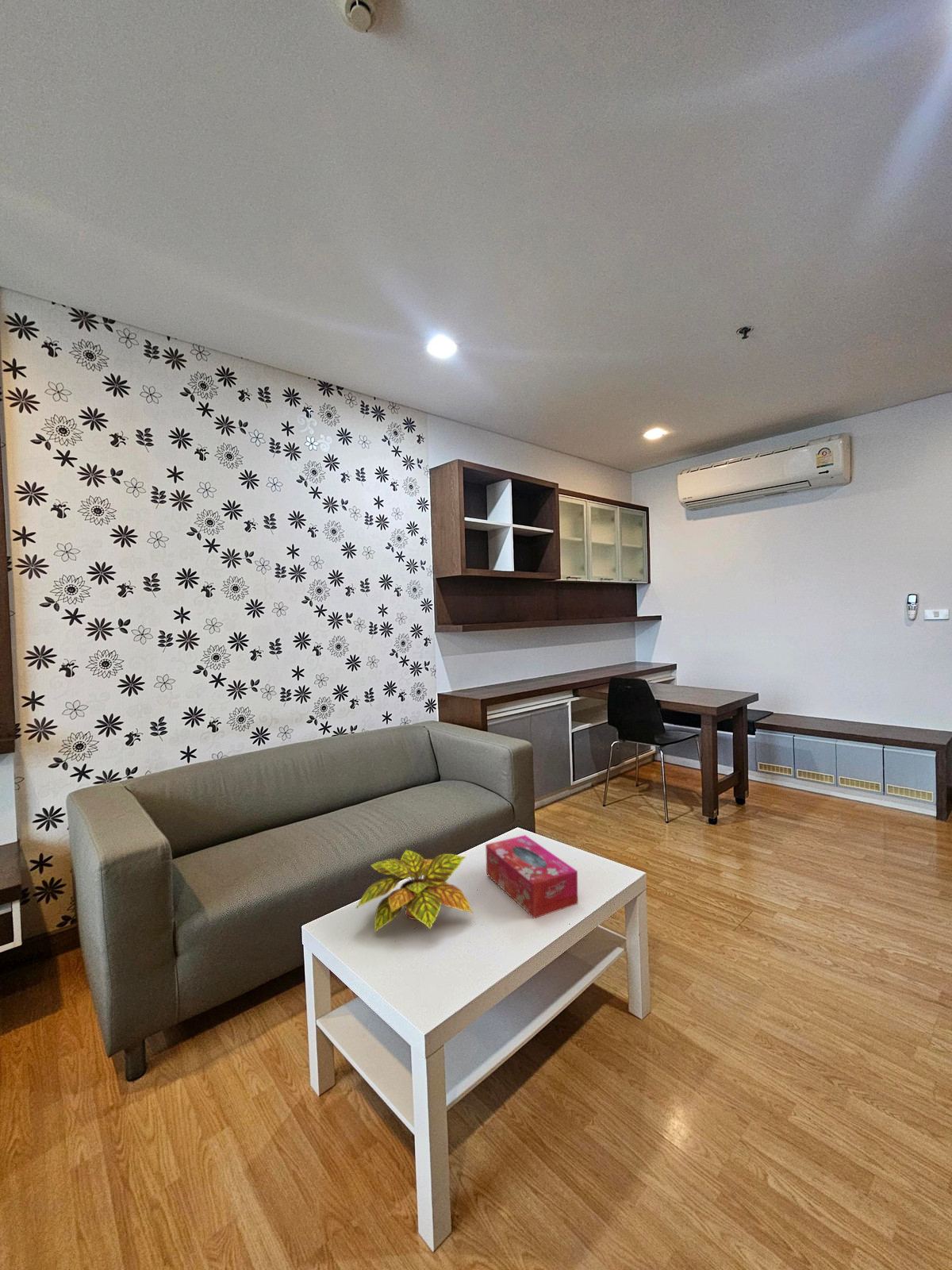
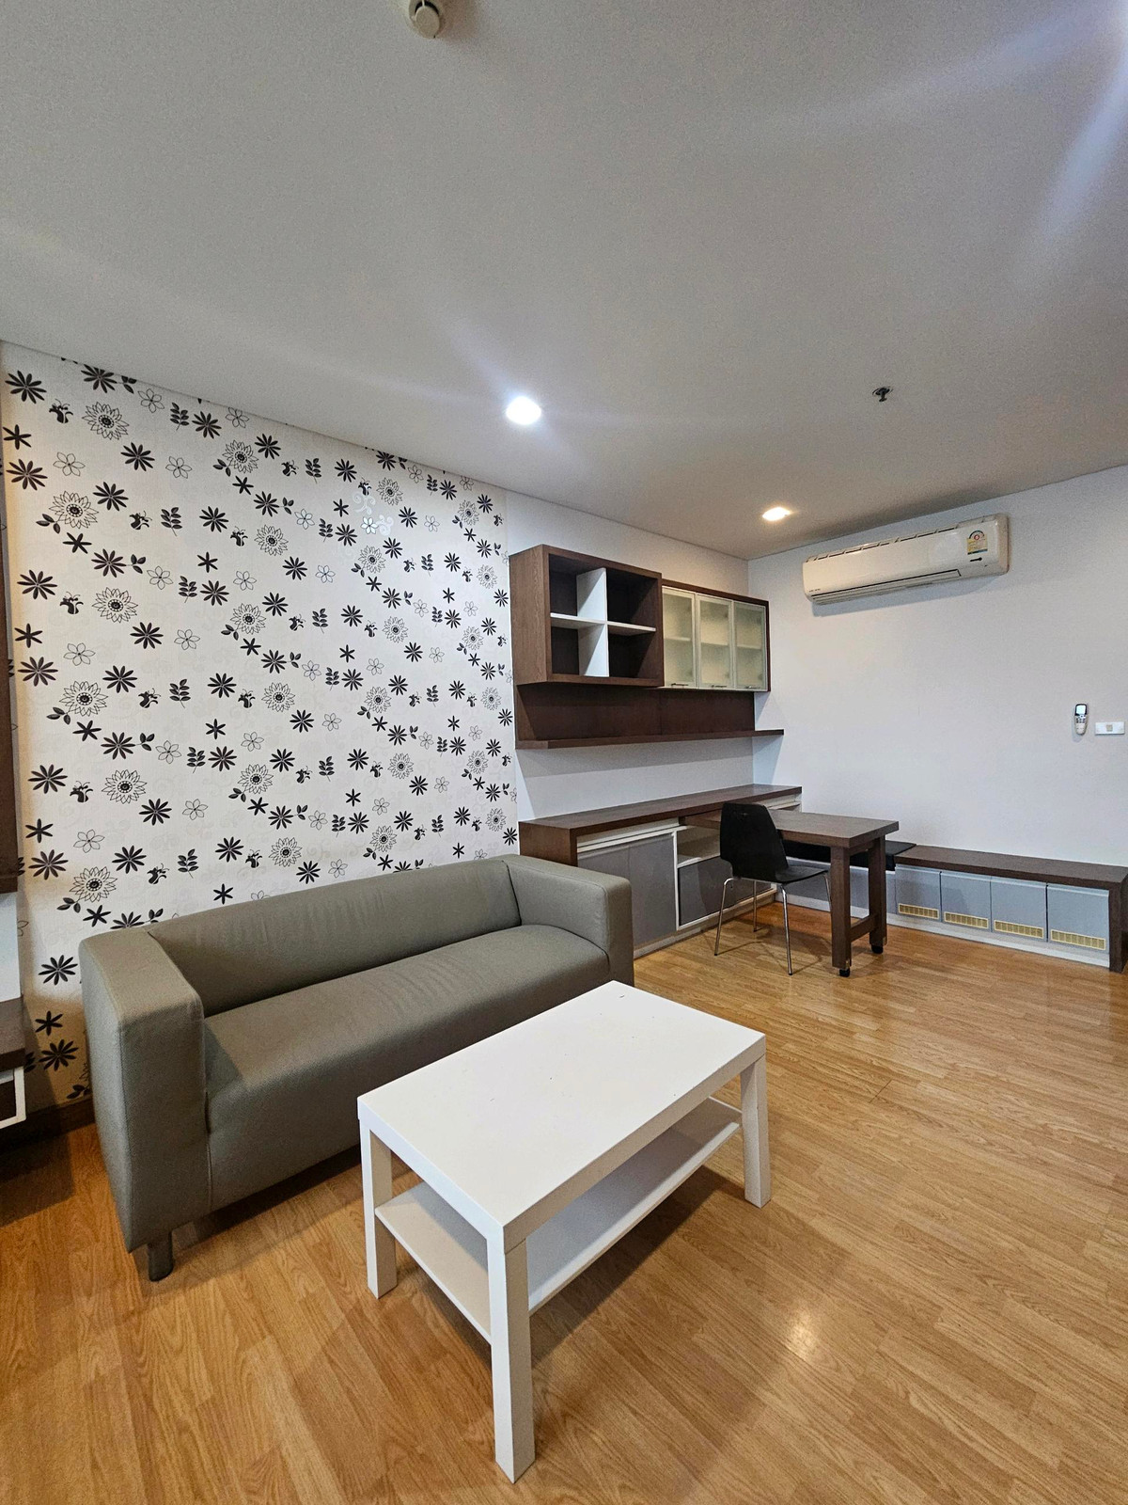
- plant (411, 888)
- tissue box (529, 872)
